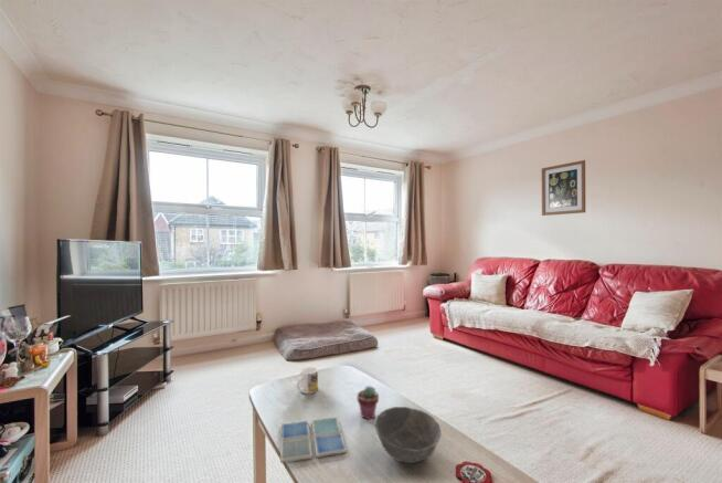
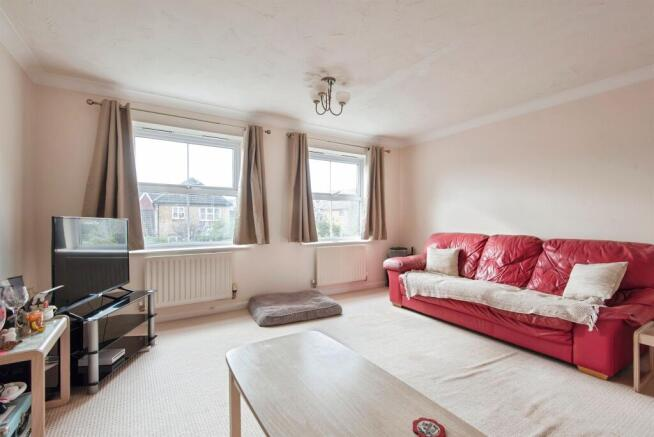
- potted succulent (368, 400)
- mug (306, 381)
- drink coaster (314, 437)
- wall art (562, 189)
- bowl (407, 438)
